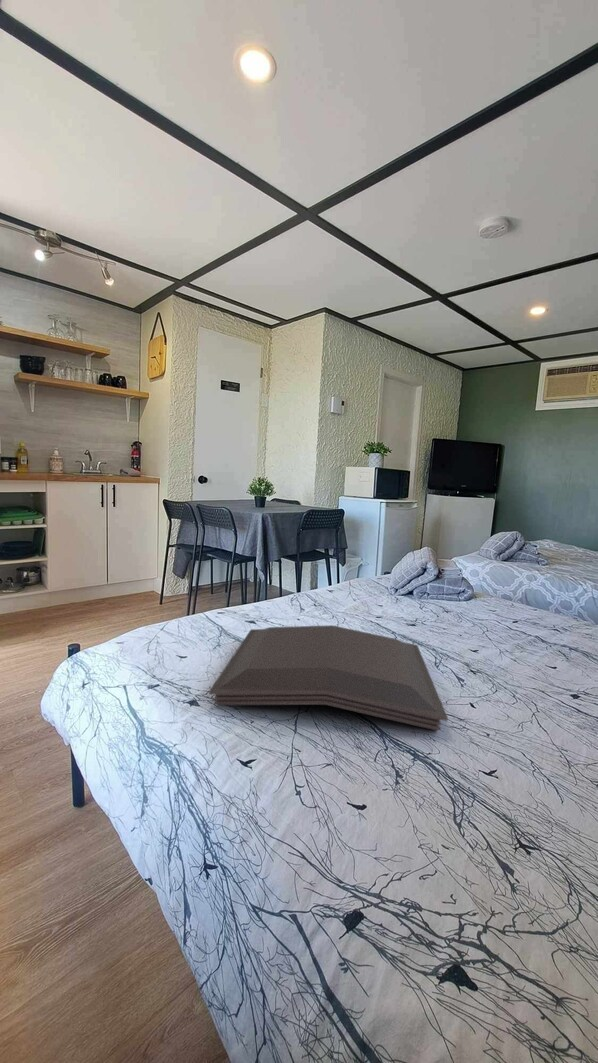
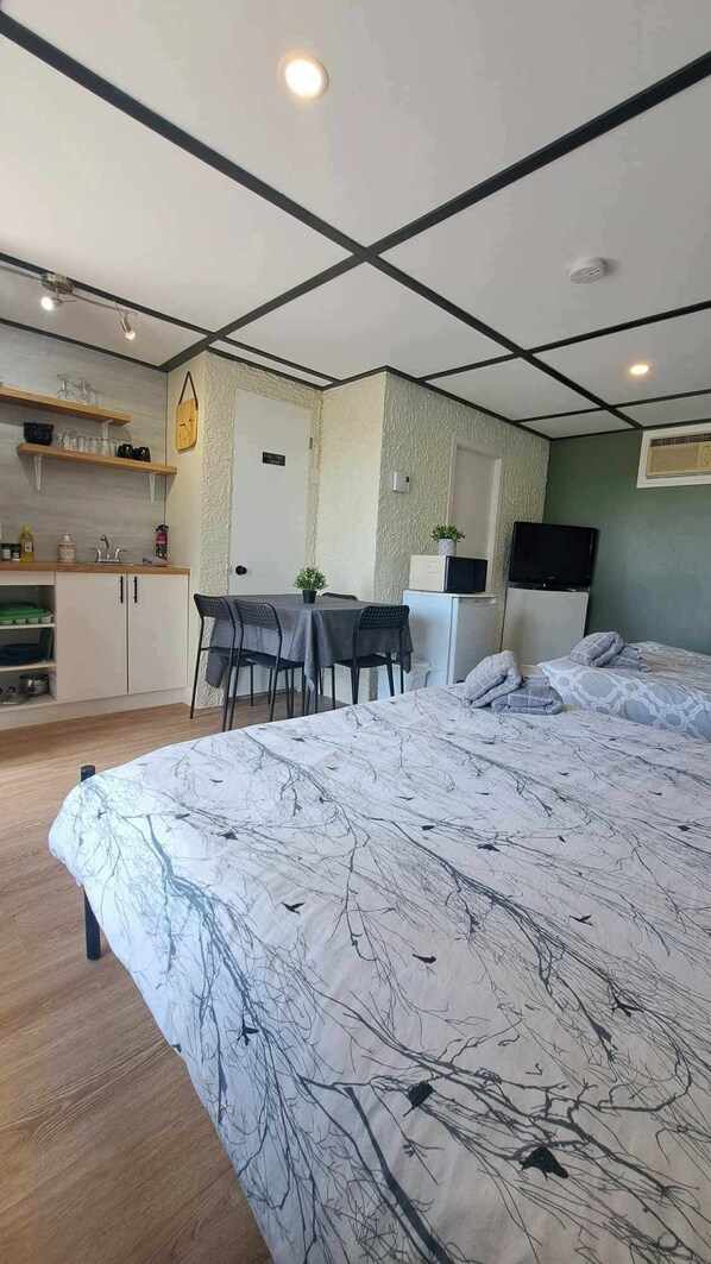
- serving tray (329, 661)
